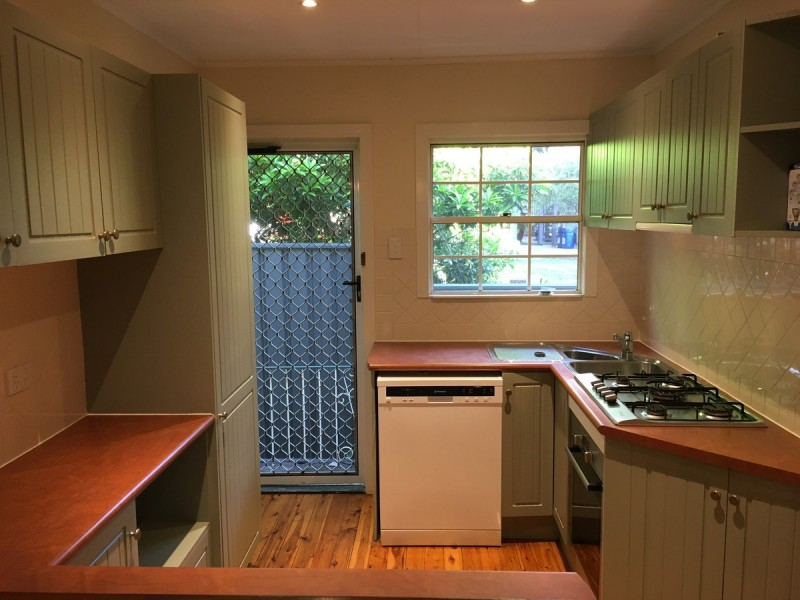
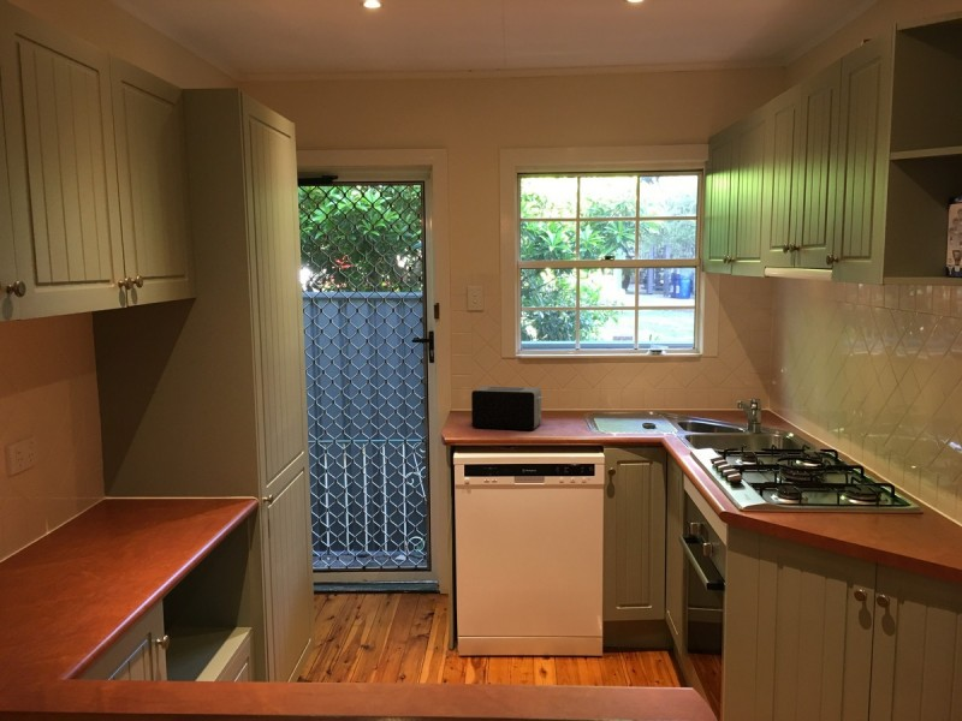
+ toaster (506, 406)
